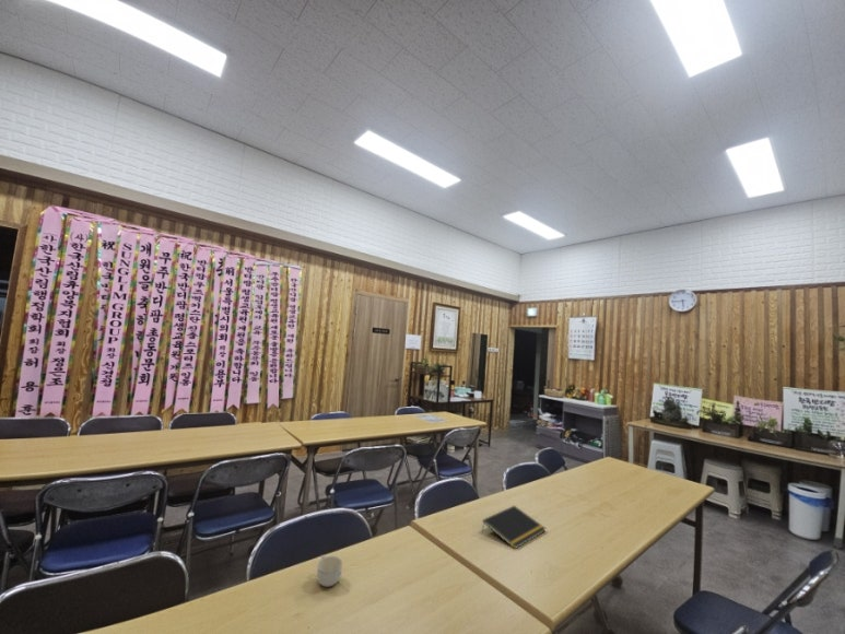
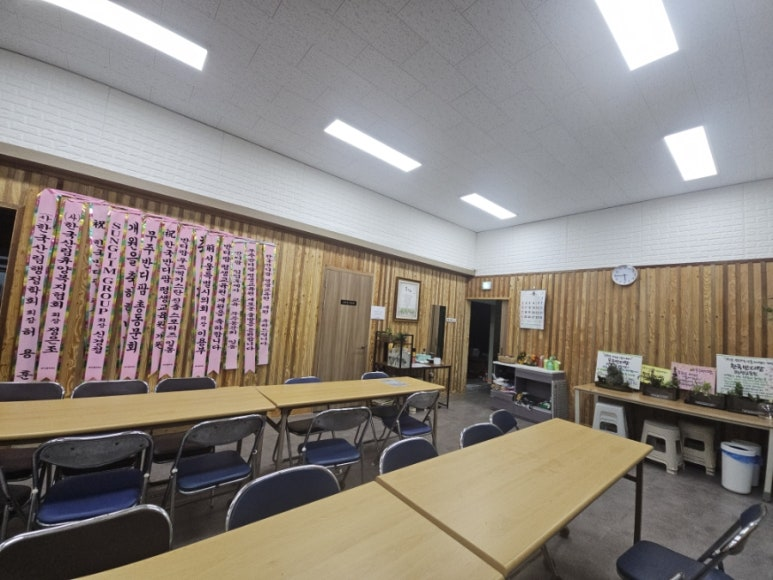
- cup (328, 570)
- notepad (514, 525)
